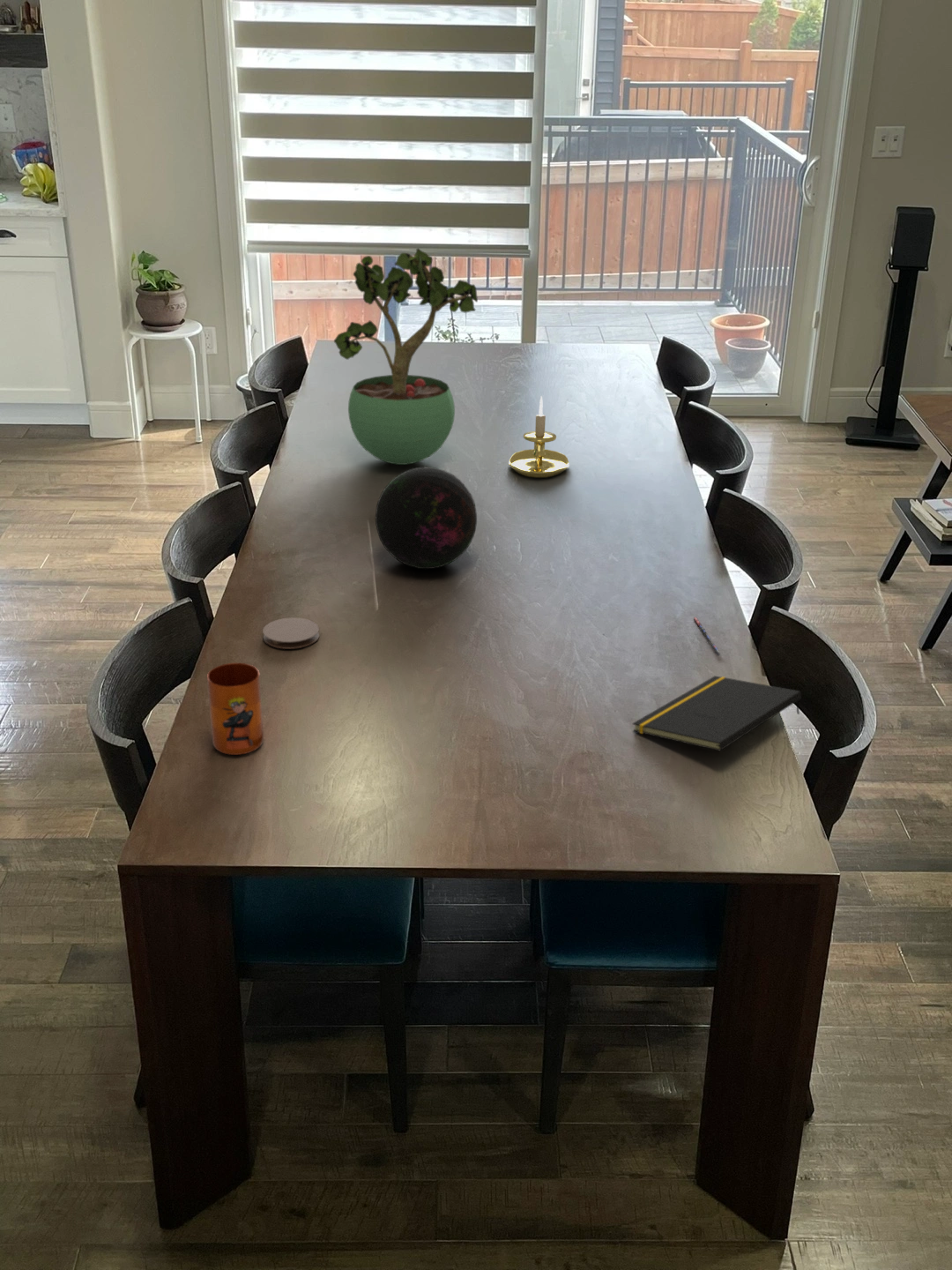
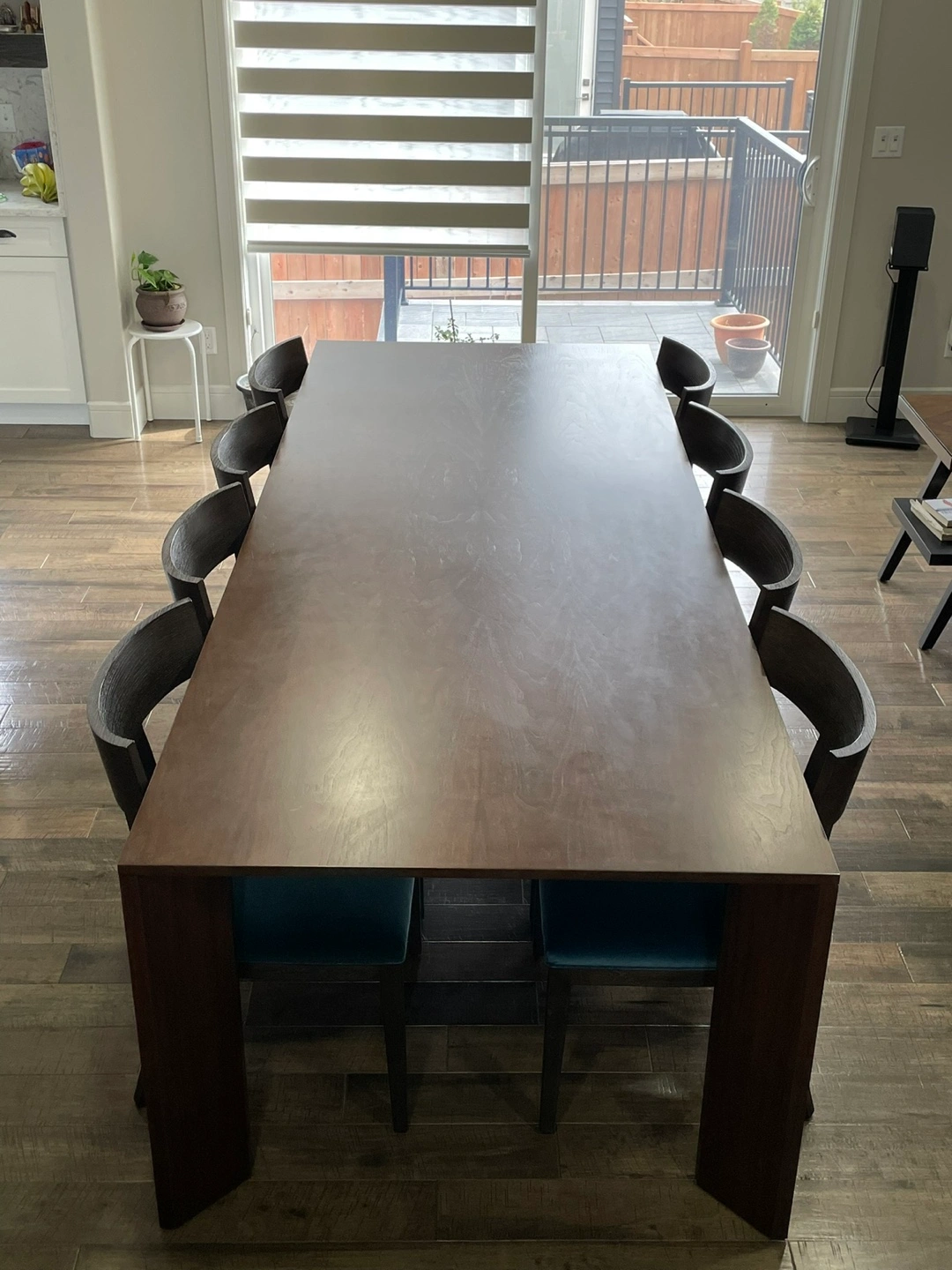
- mug (235, 702)
- coaster (291, 632)
- candle holder (539, 434)
- decorative orb (426, 518)
- pen (706, 634)
- potted plant (406, 358)
- notepad (718, 711)
